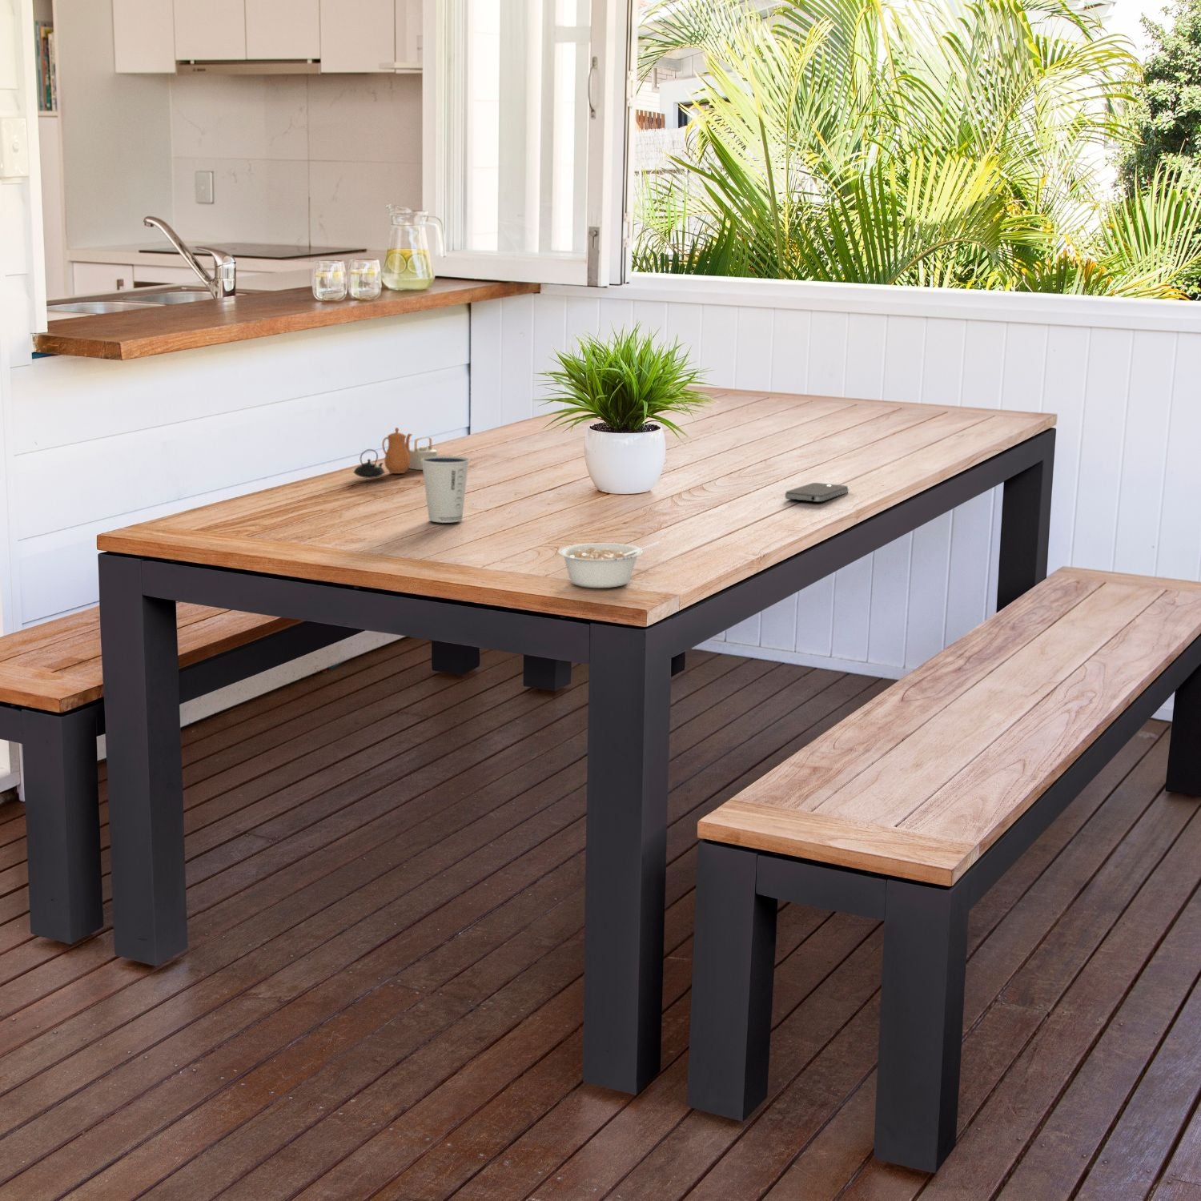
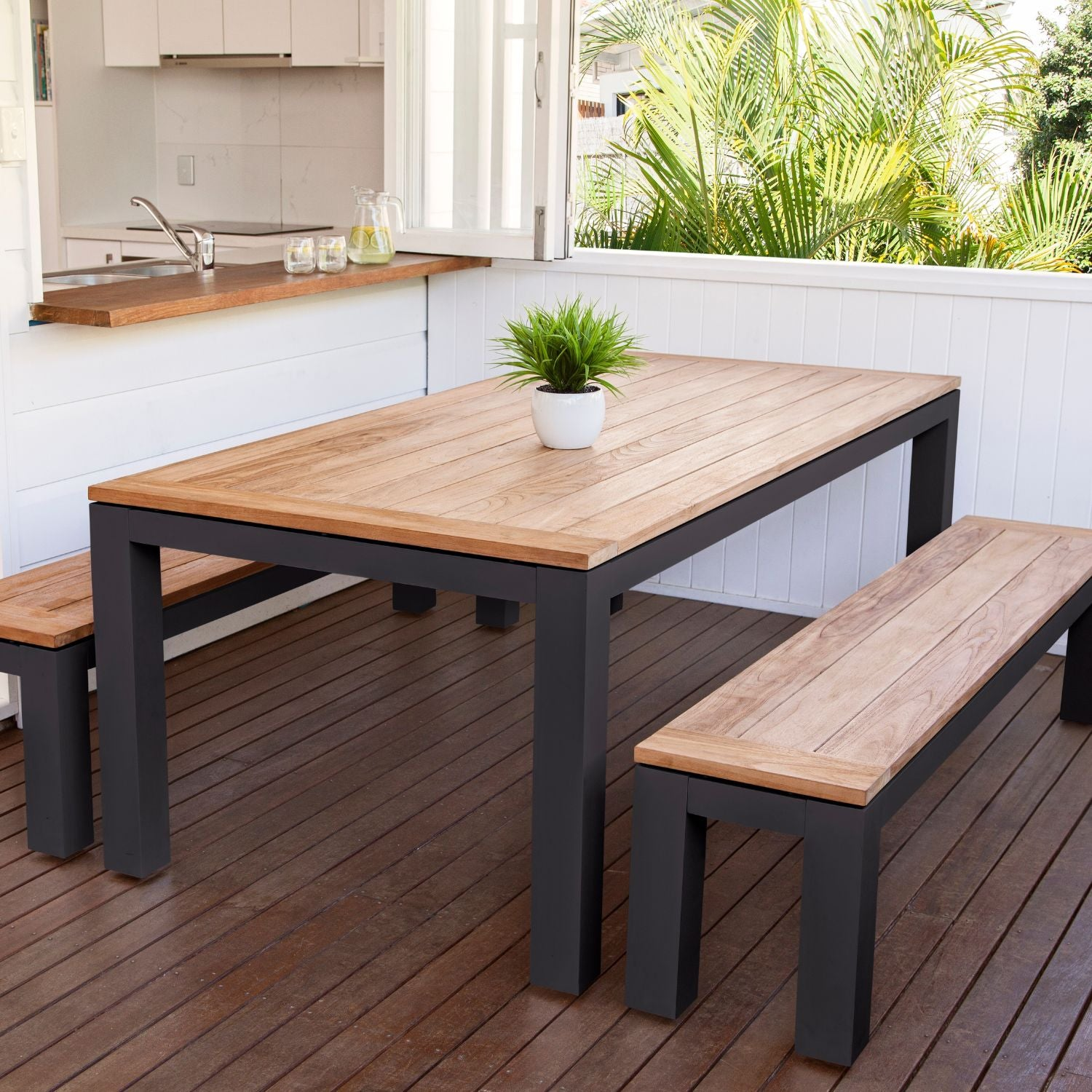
- smartphone (817, 492)
- dixie cup (445, 489)
- legume (602, 562)
- teapot (399, 449)
